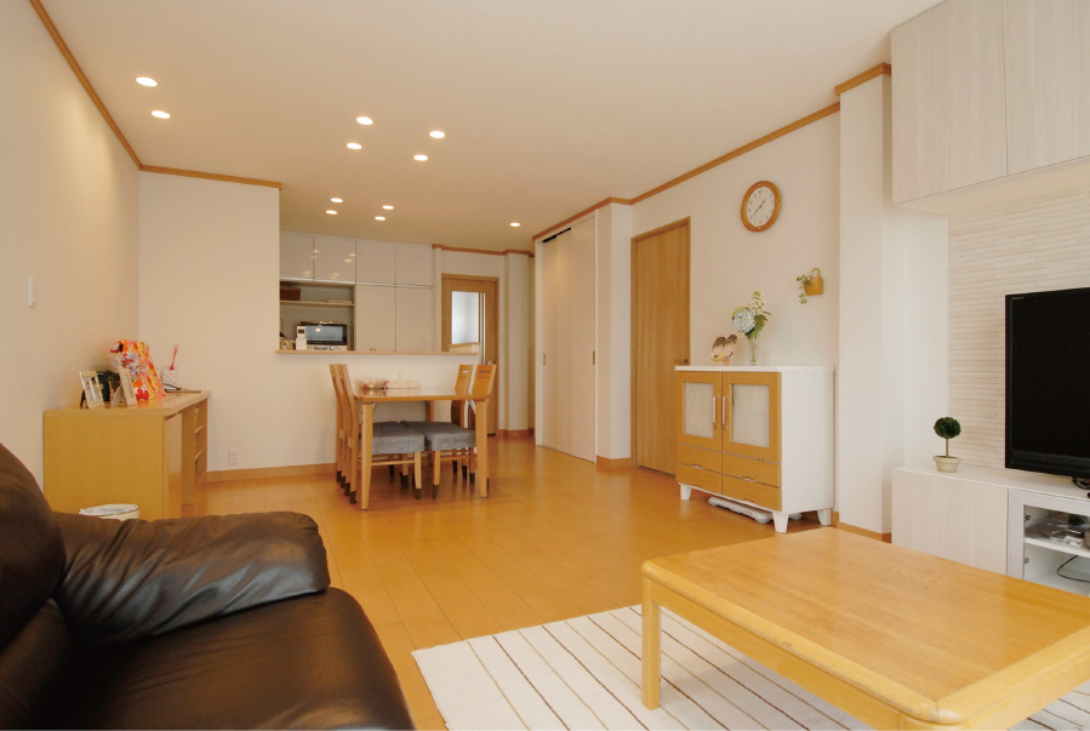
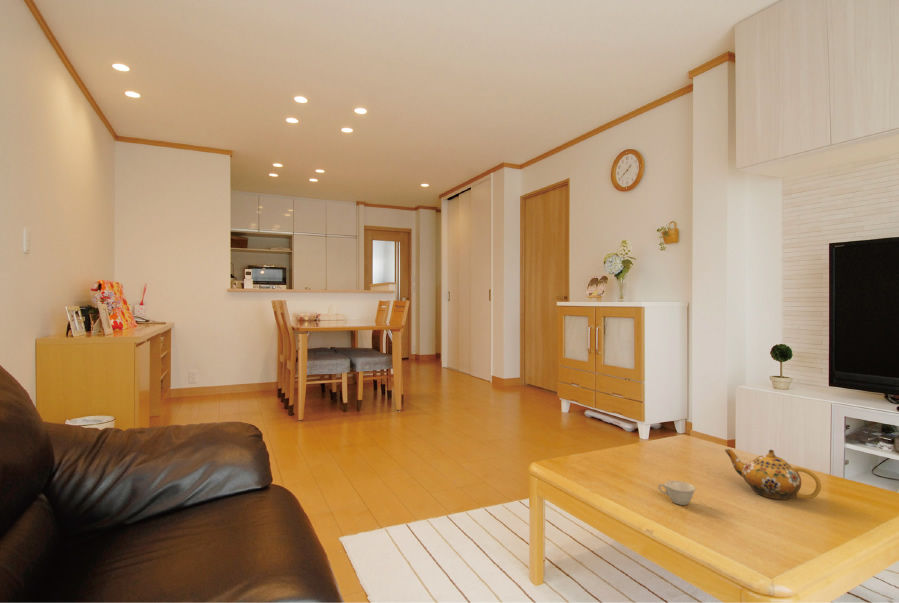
+ teapot (770, 471)
+ teacup (676, 493)
